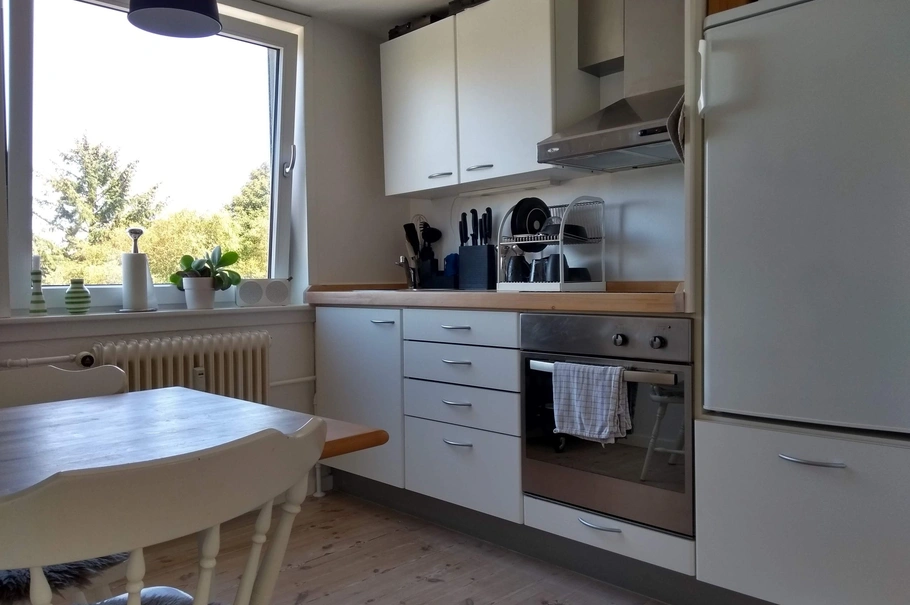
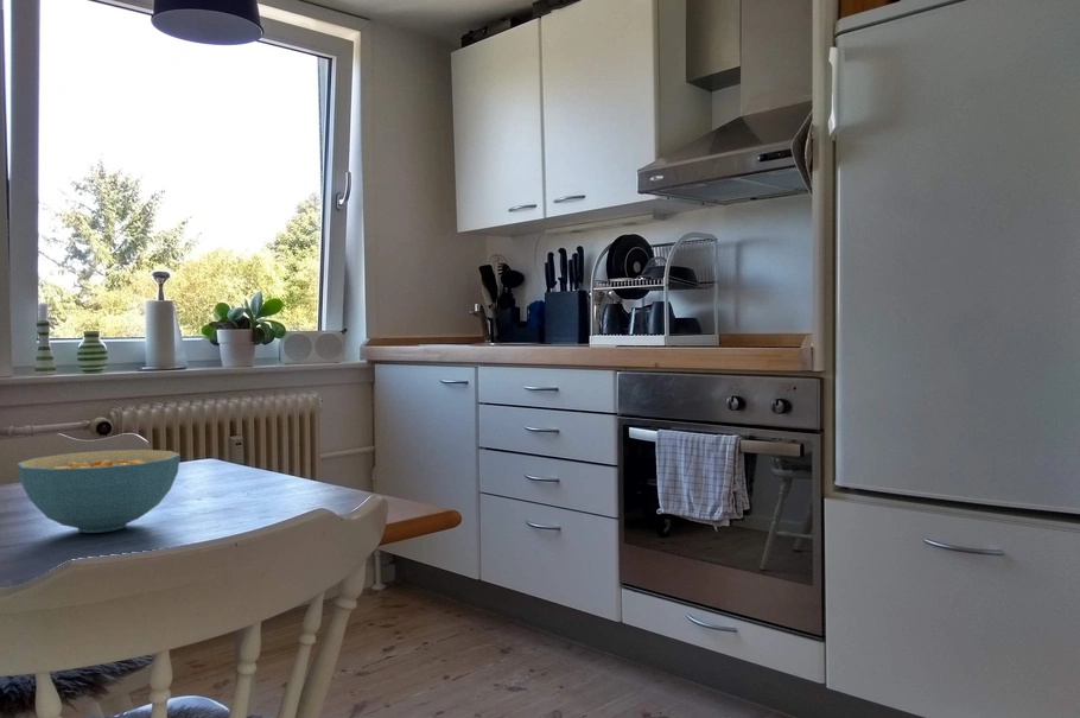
+ cereal bowl (102, 493)
